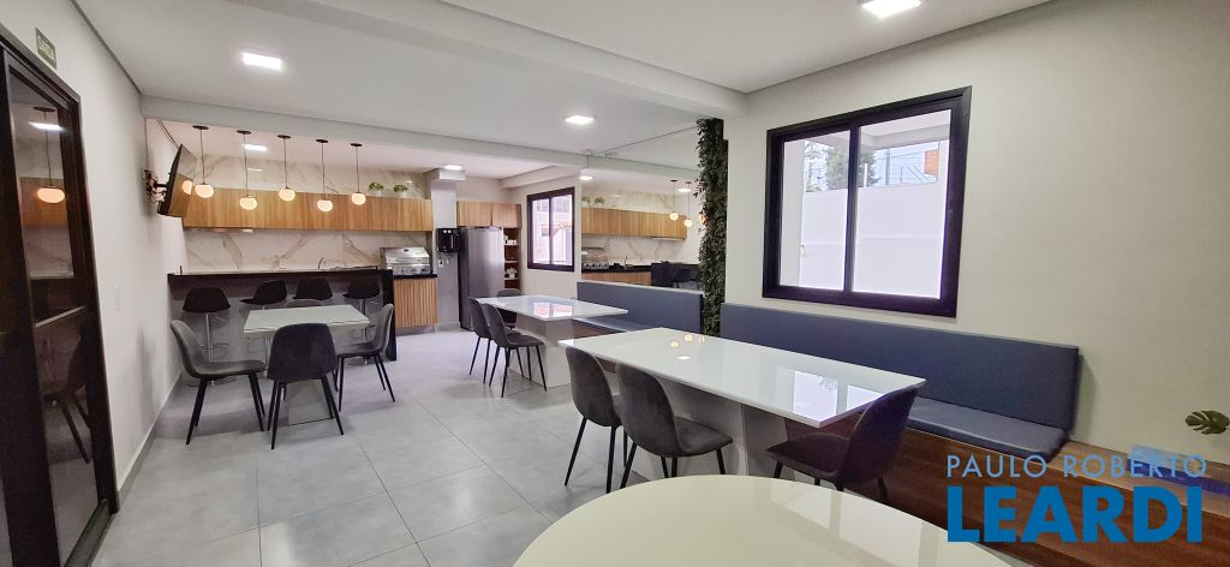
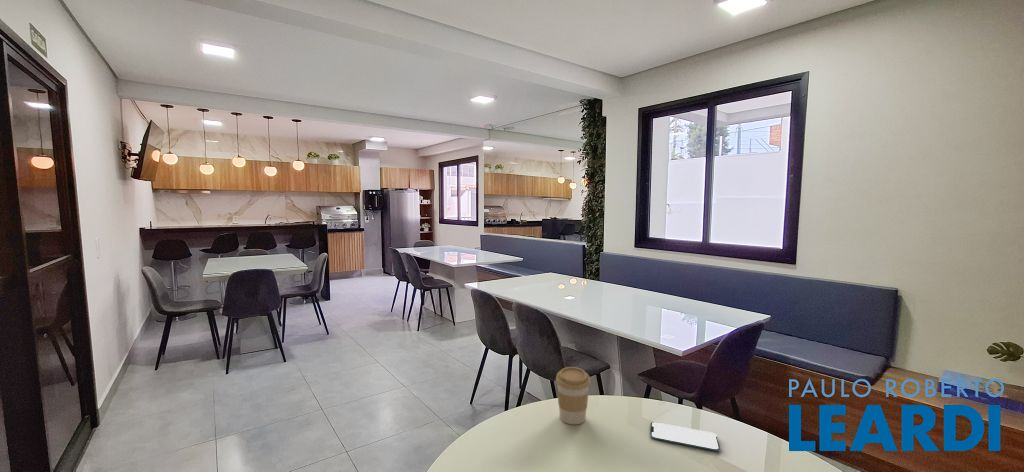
+ coffee cup (572, 394)
+ smartphone (683, 435)
